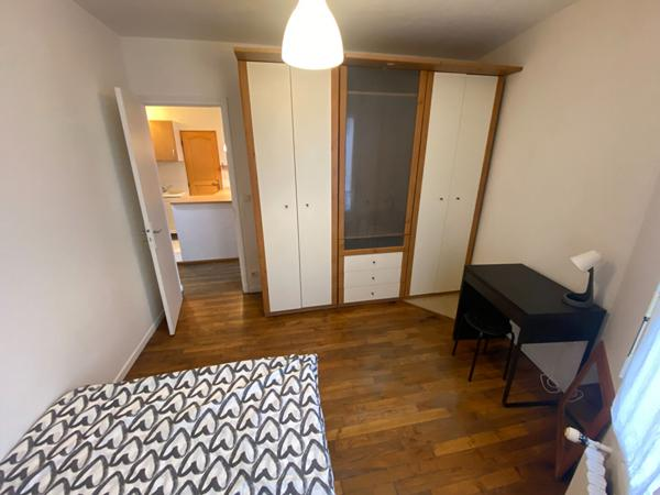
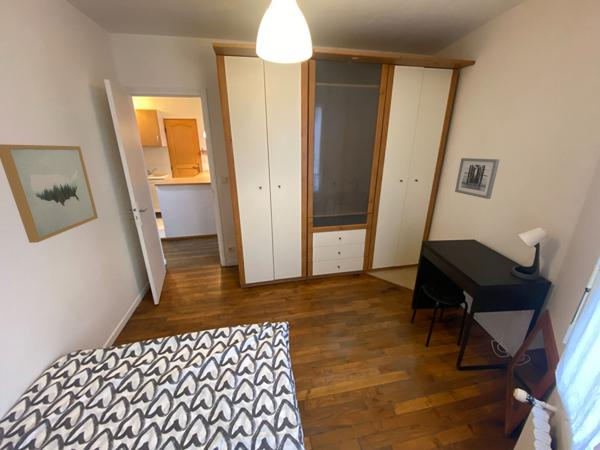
+ wall art (57, 189)
+ wall art (474, 177)
